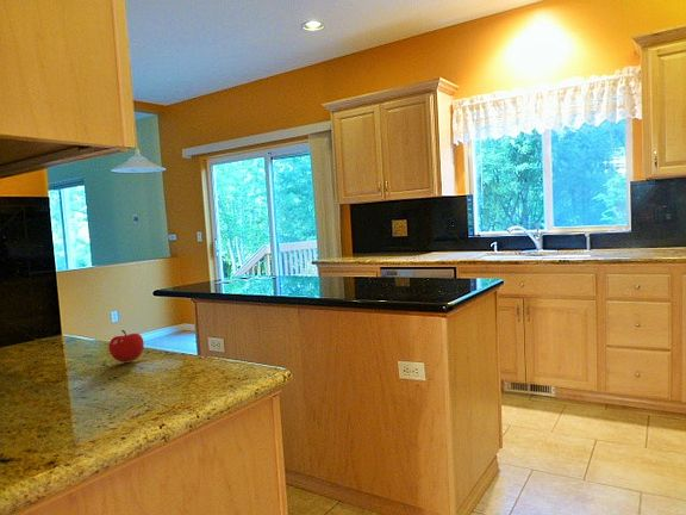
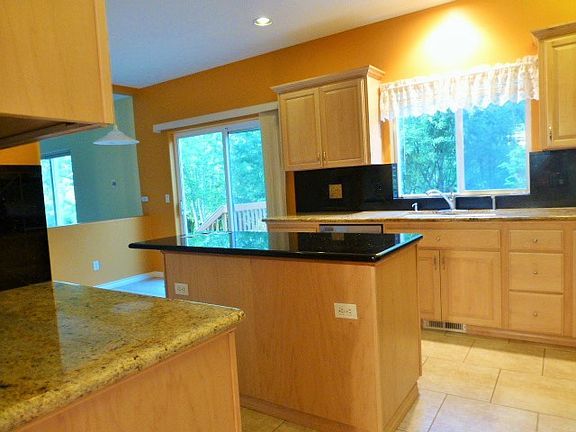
- apple (126, 345)
